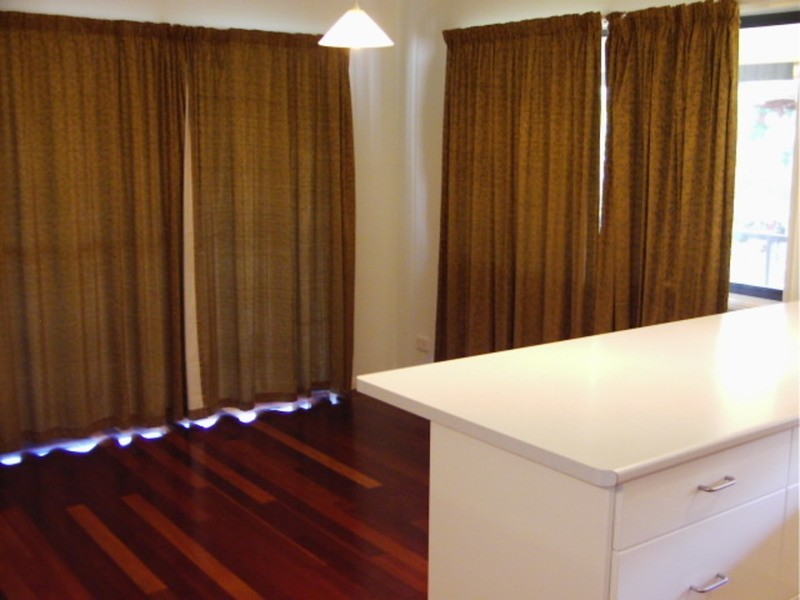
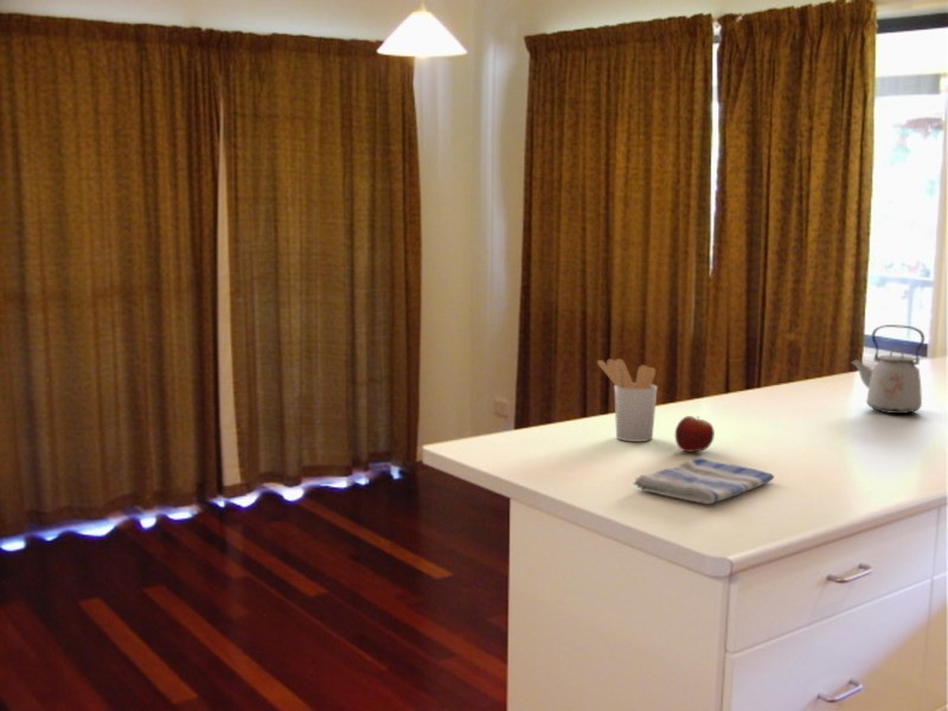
+ utensil holder (627, 397)
+ fruit (693, 434)
+ dish towel (704, 479)
+ kettle (885, 367)
